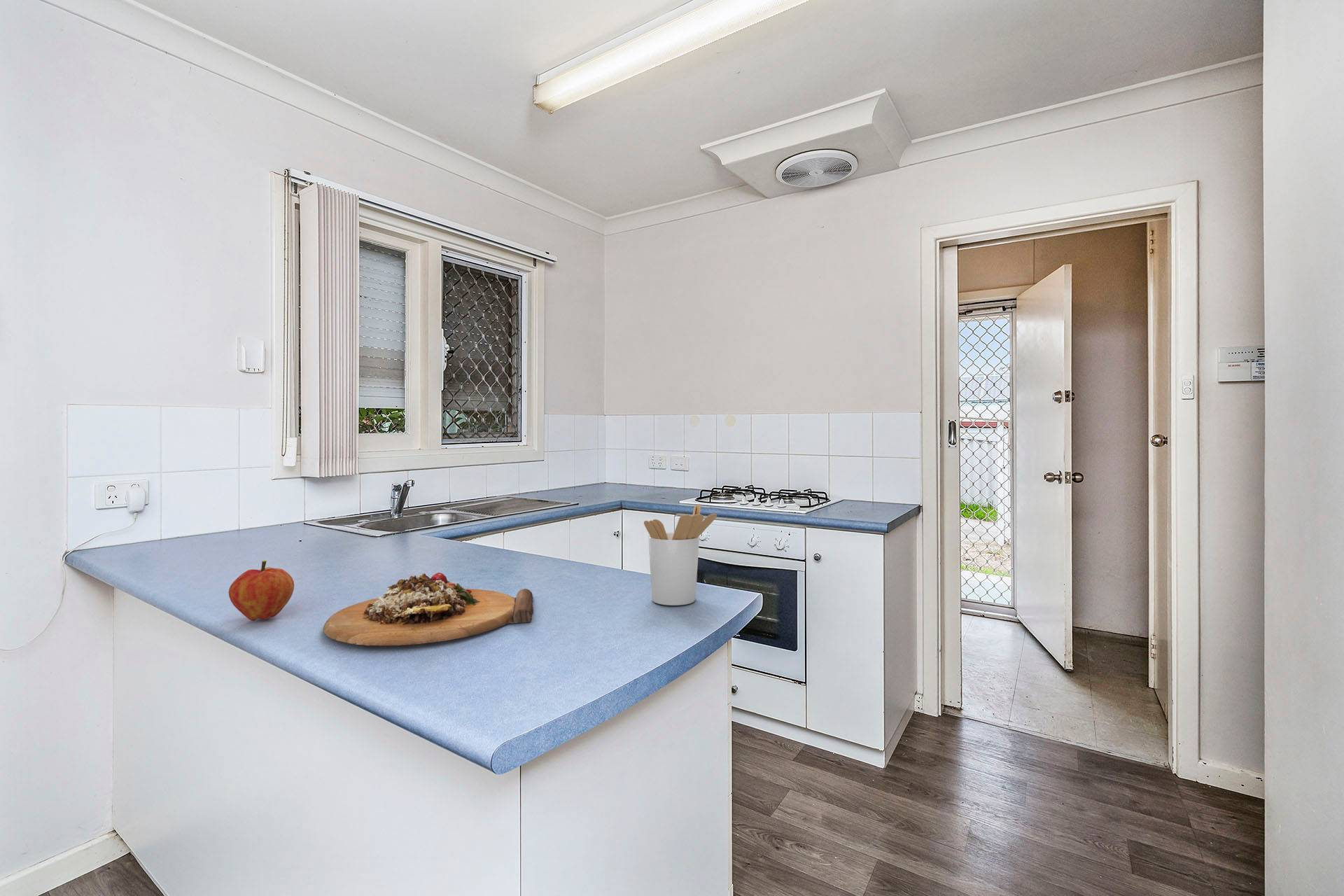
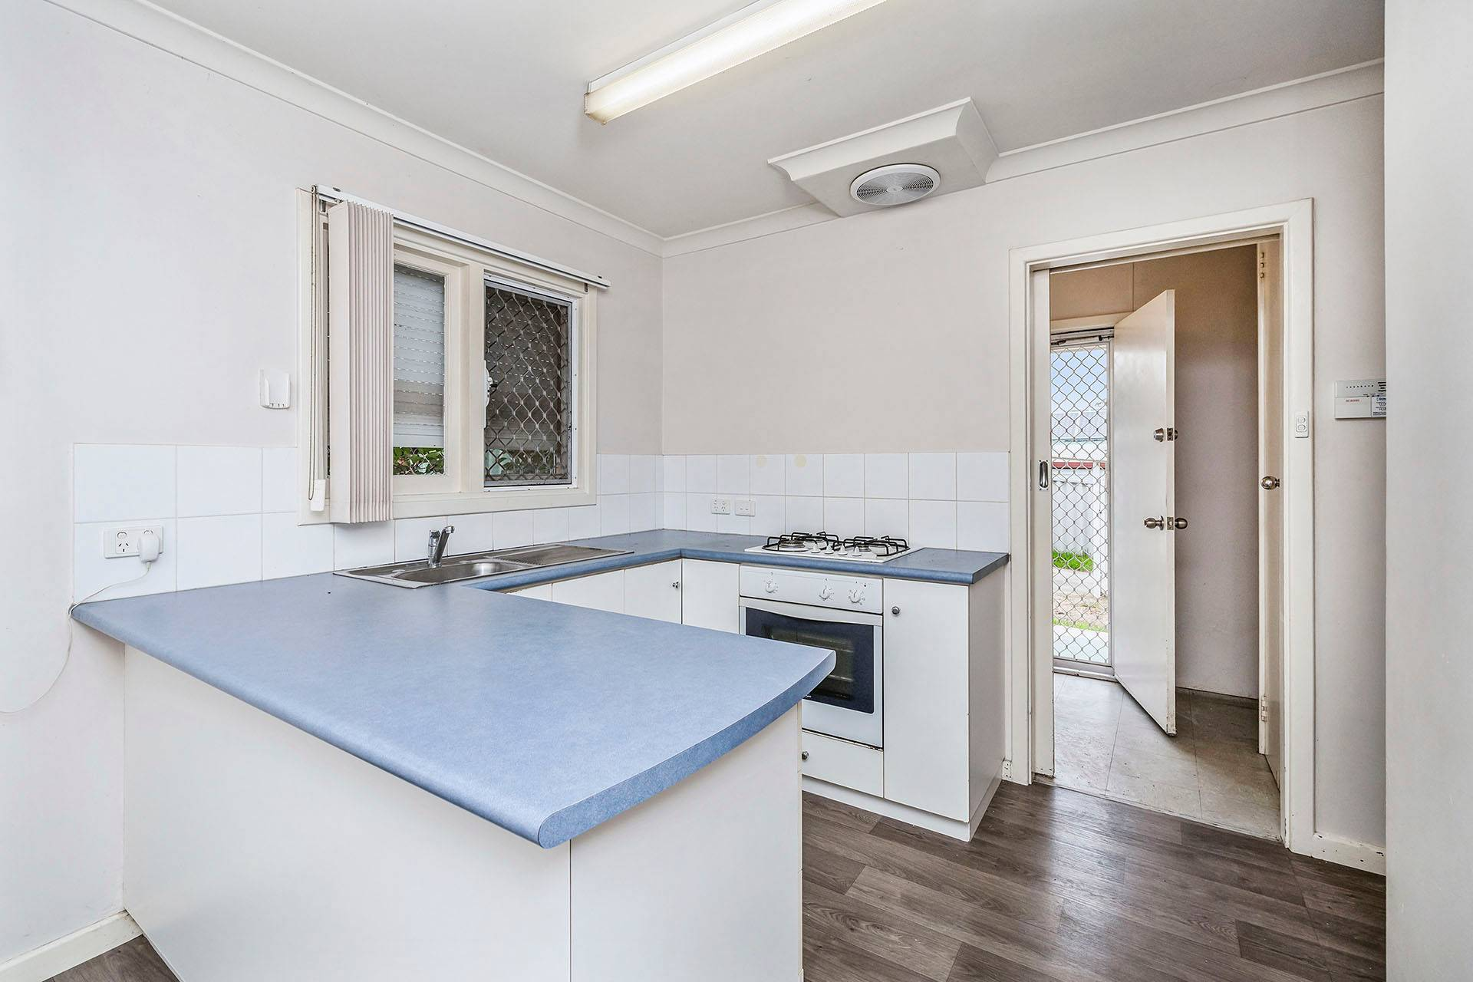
- cutting board (437, 596)
- utensil holder (681, 554)
- fruit (262, 589)
